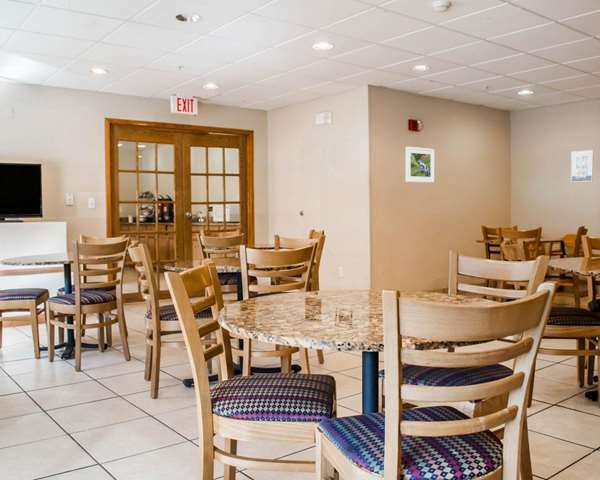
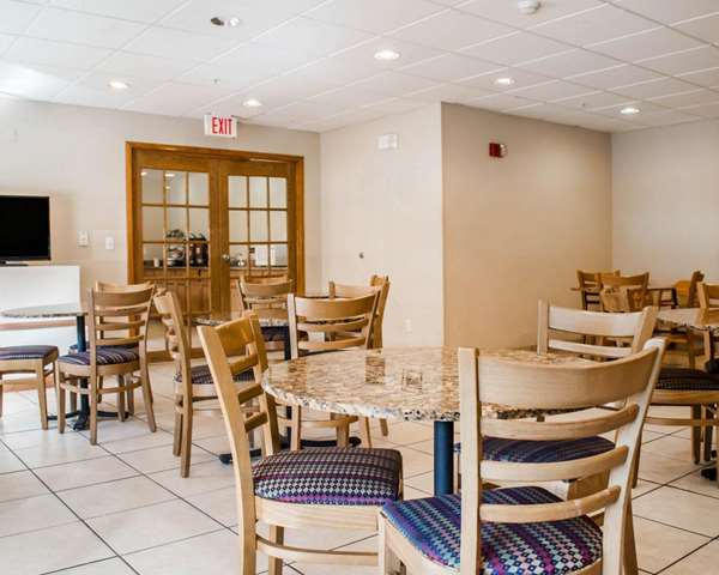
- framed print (420, 165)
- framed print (582, 166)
